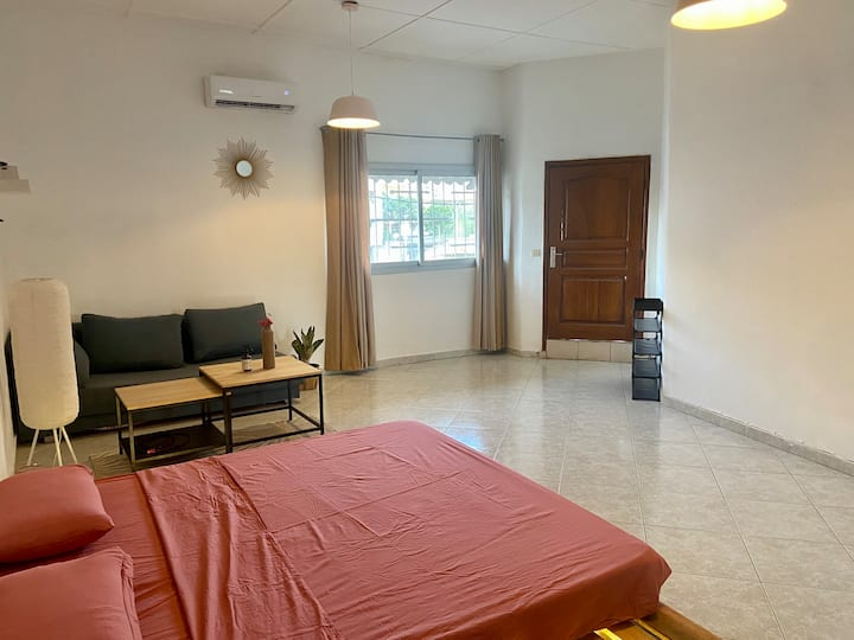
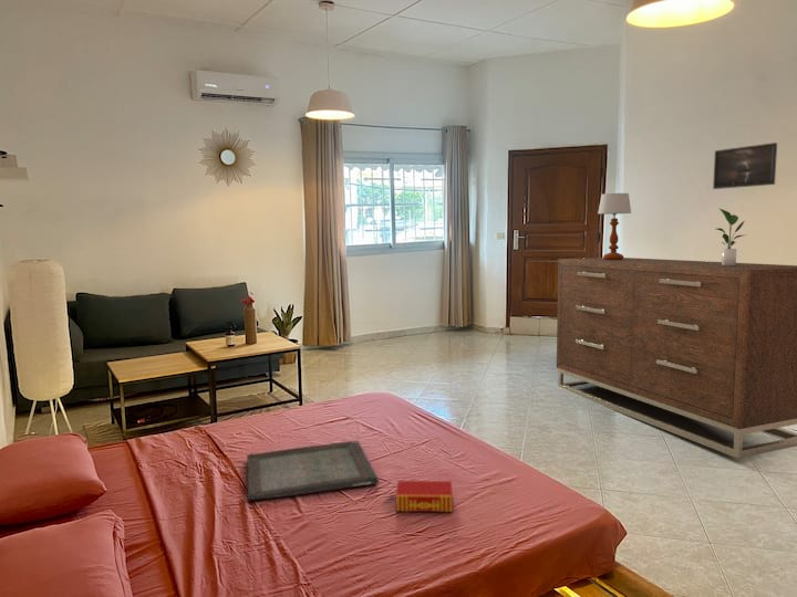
+ book (424, 496)
+ table lamp (613, 227)
+ dresser (663, 337)
+ serving tray (309, 467)
+ potted plant (732, 237)
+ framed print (743, 167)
